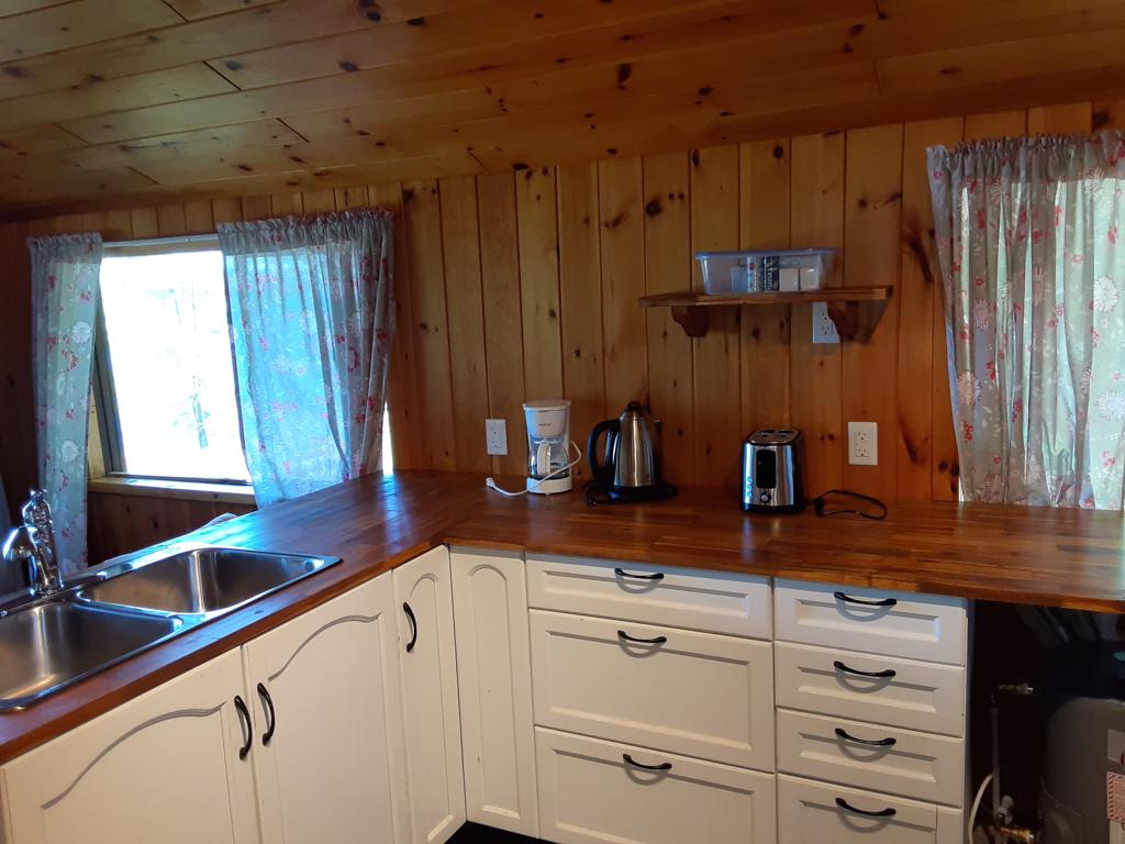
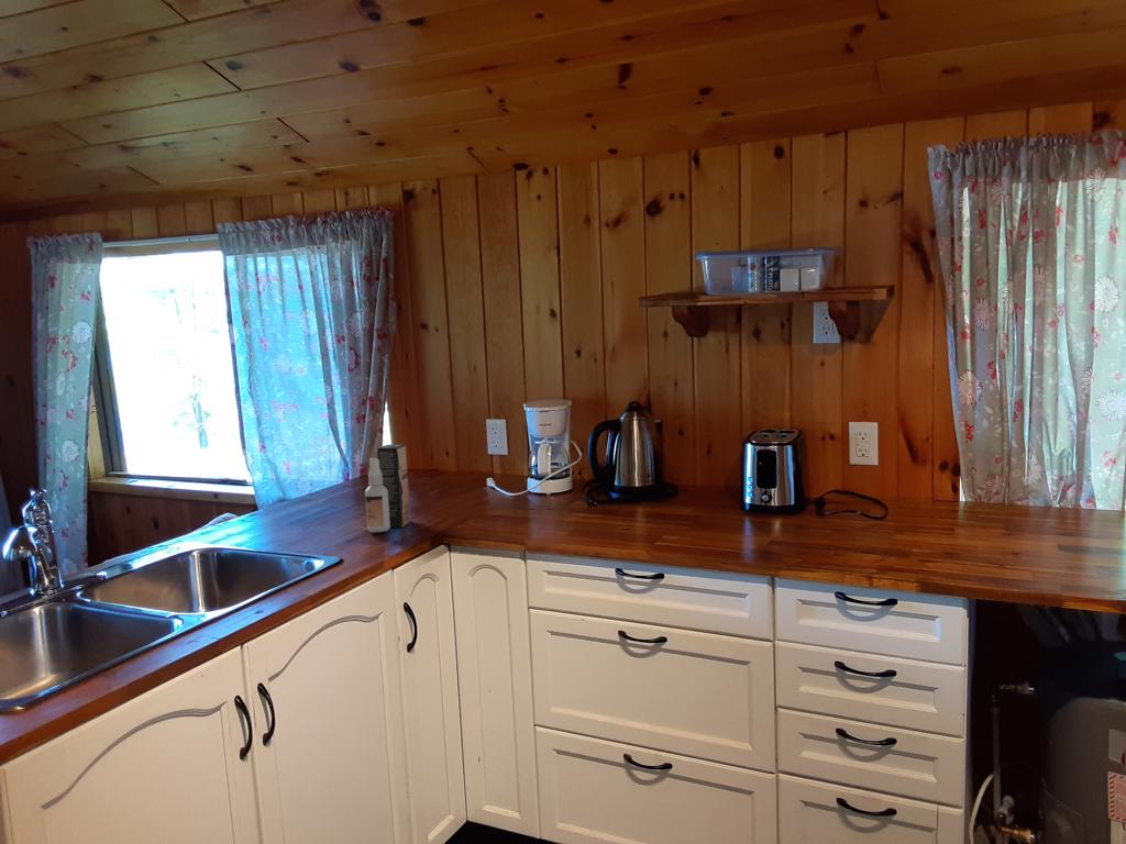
+ spray bottle (387, 487)
